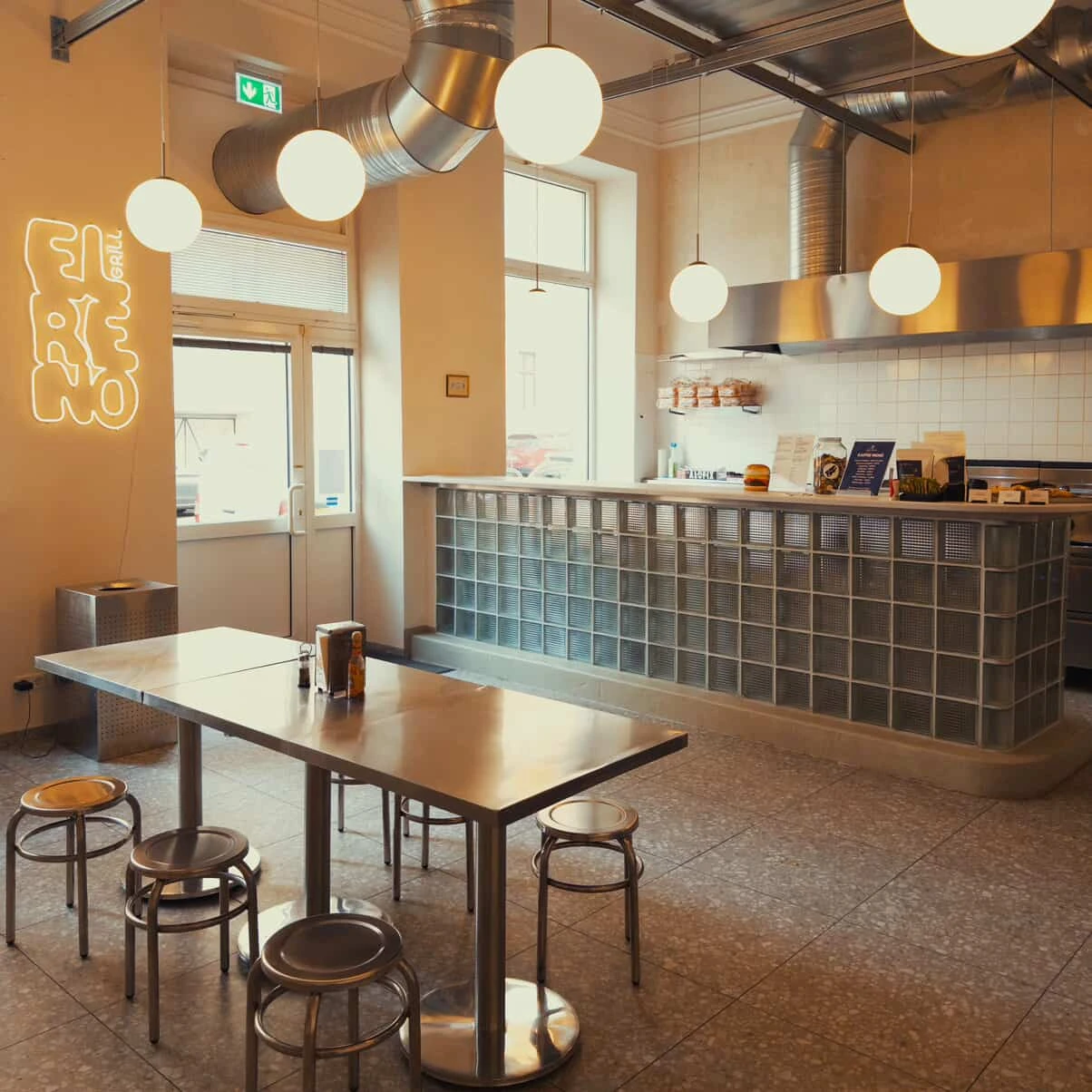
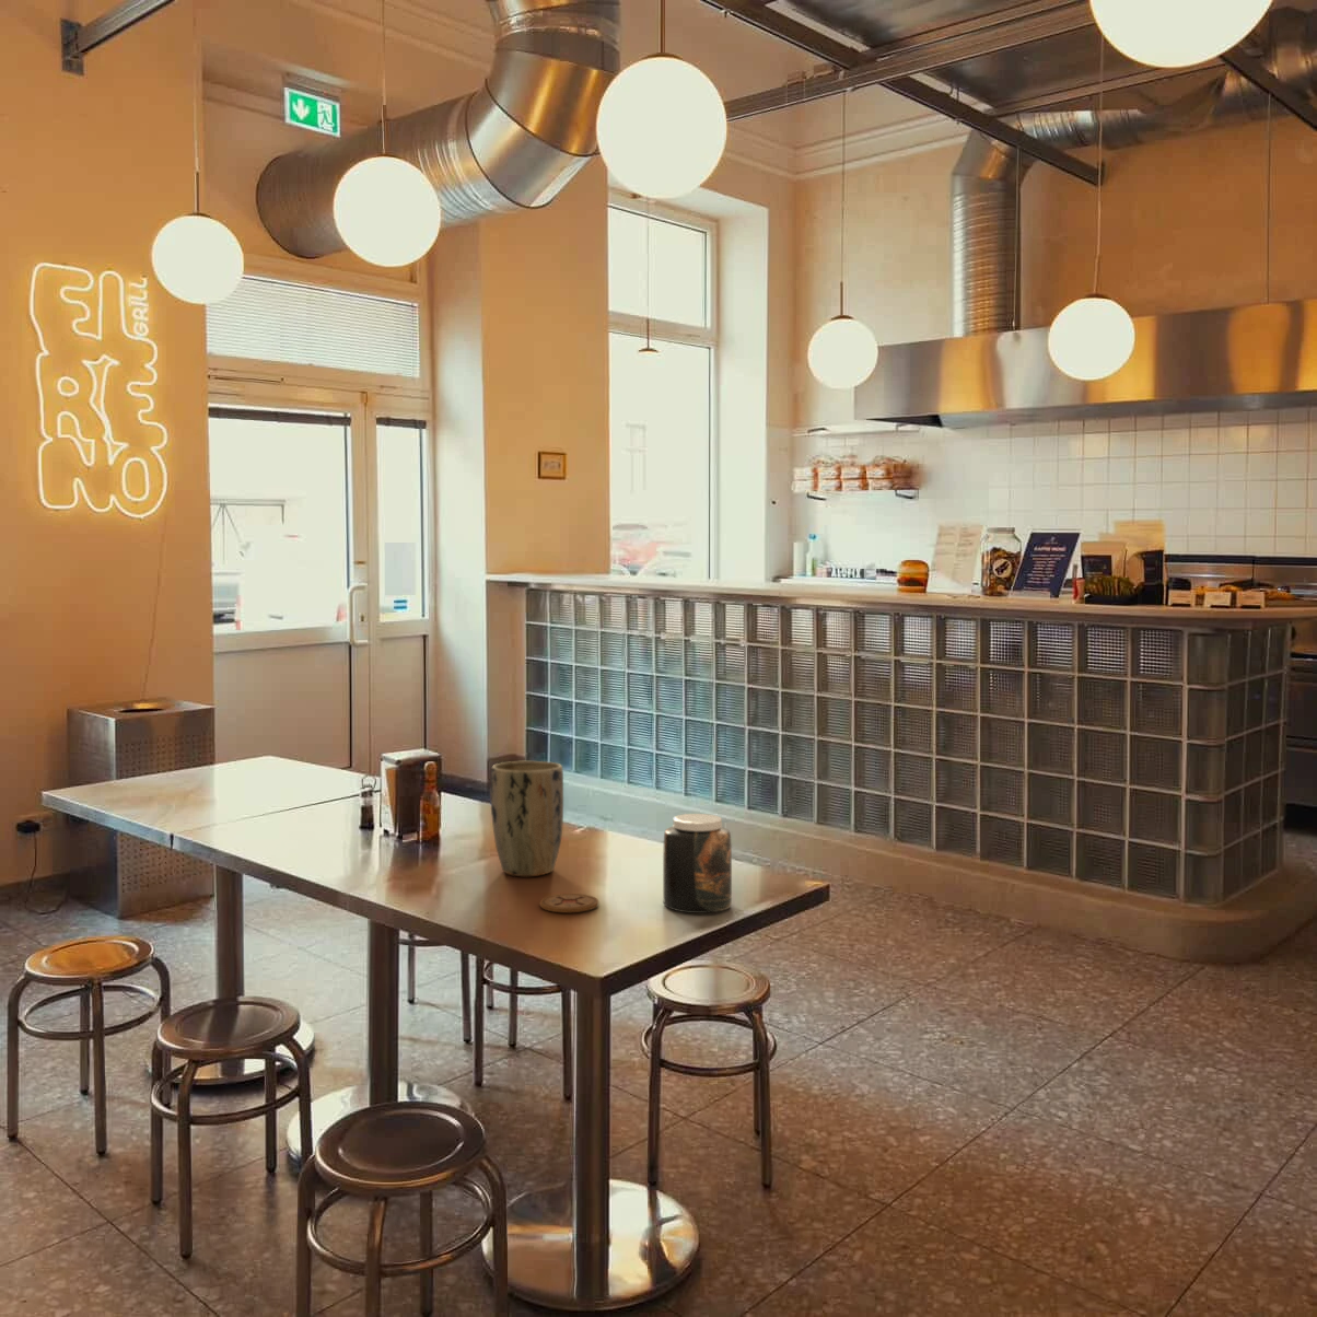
+ coaster (569, 902)
+ jar (697, 861)
+ plant pot (527, 818)
